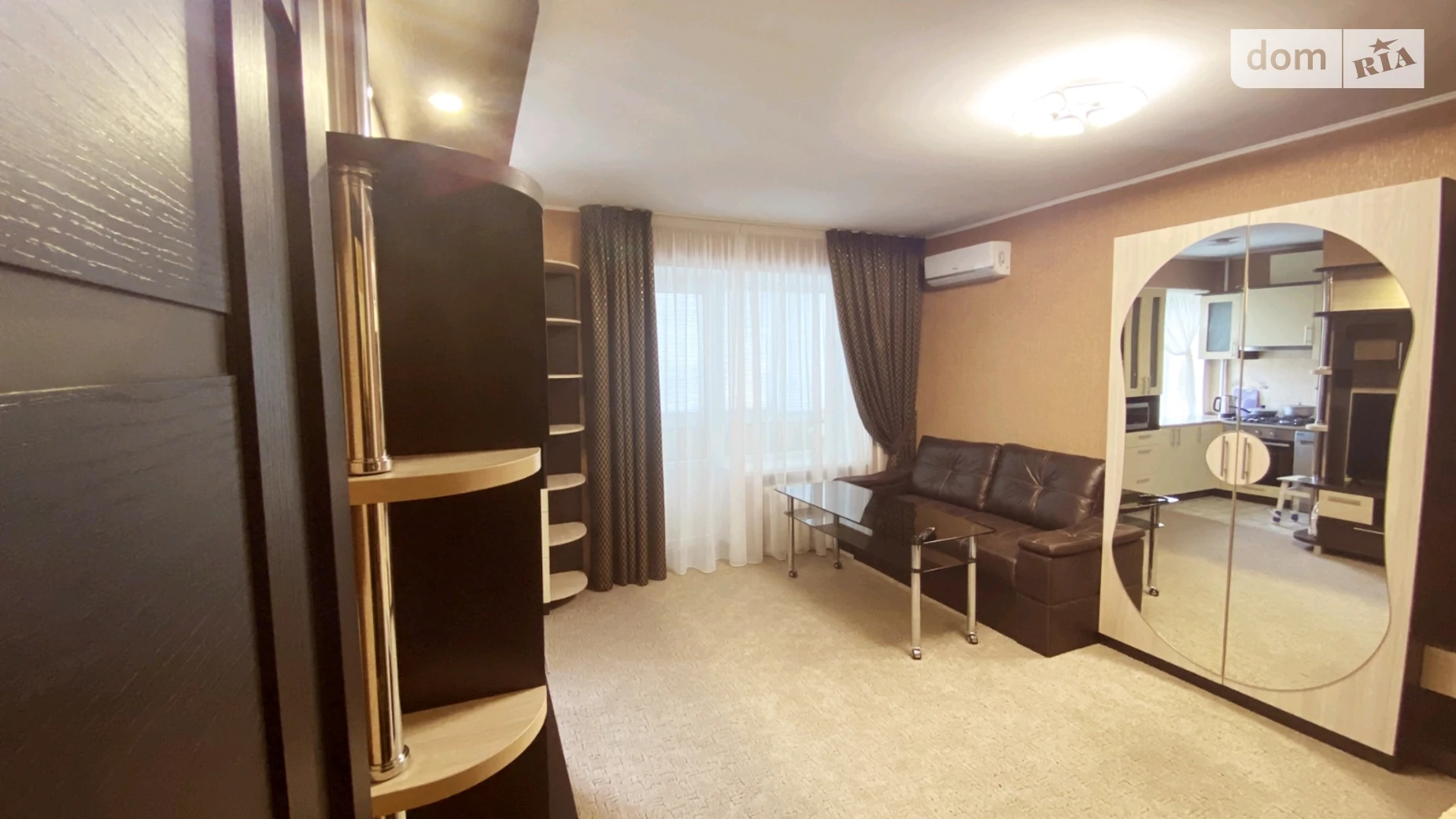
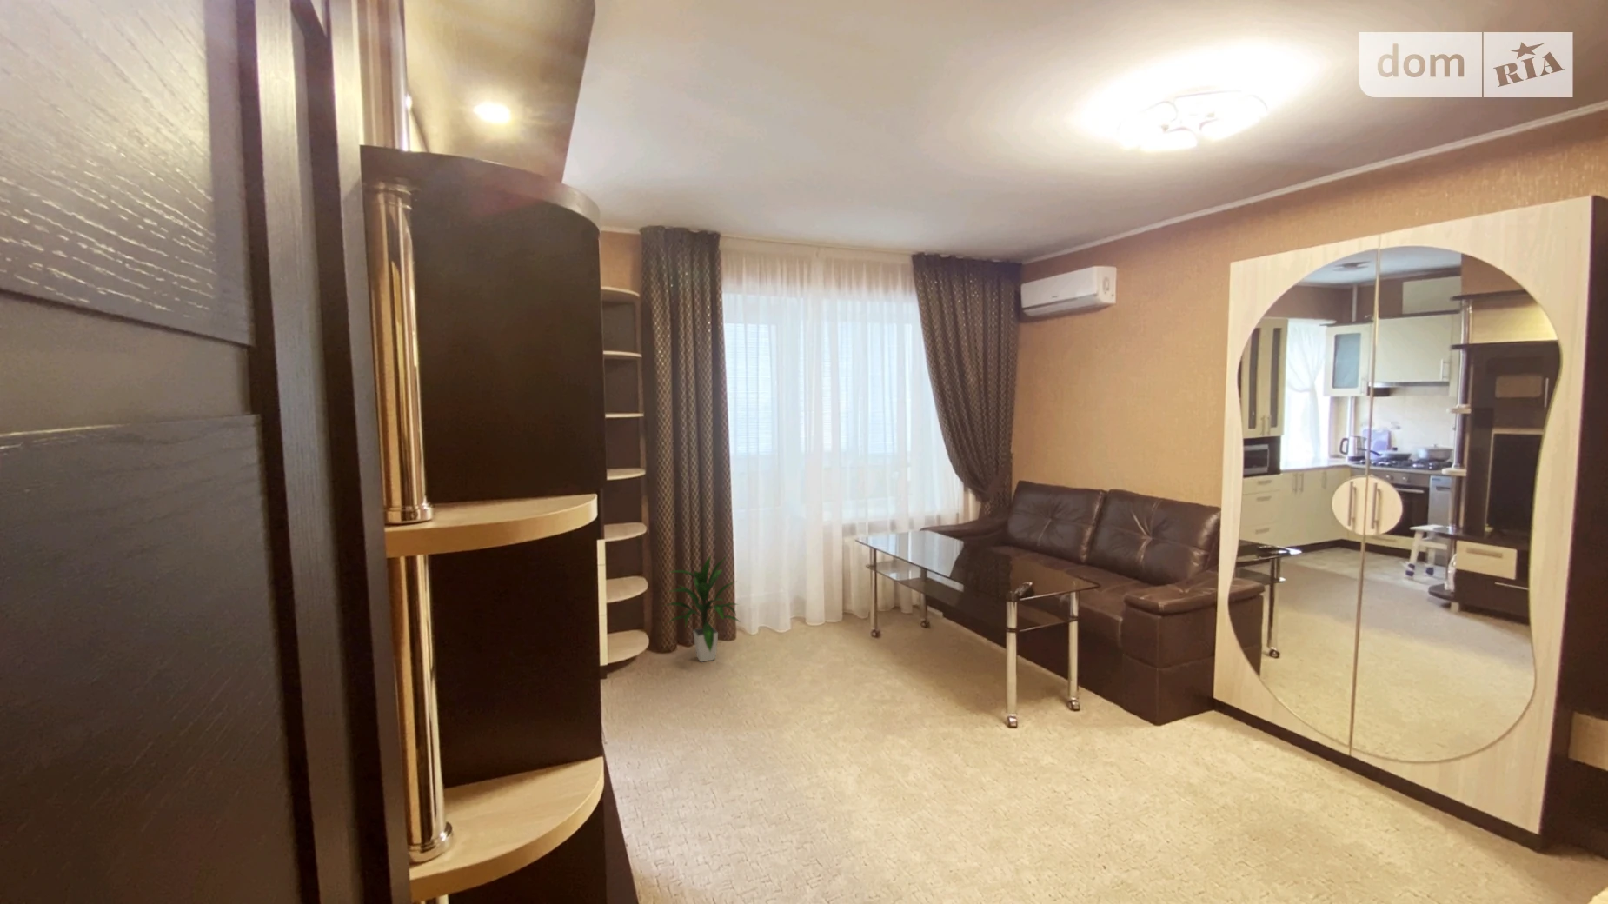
+ indoor plant (704, 608)
